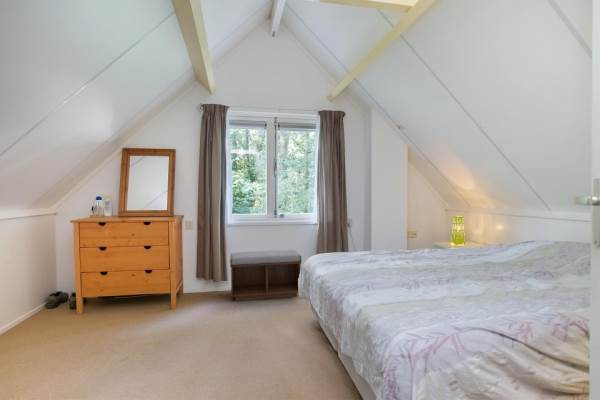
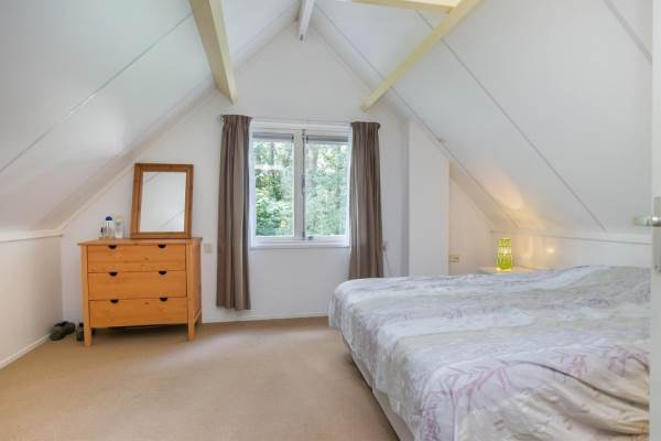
- bench (265, 273)
